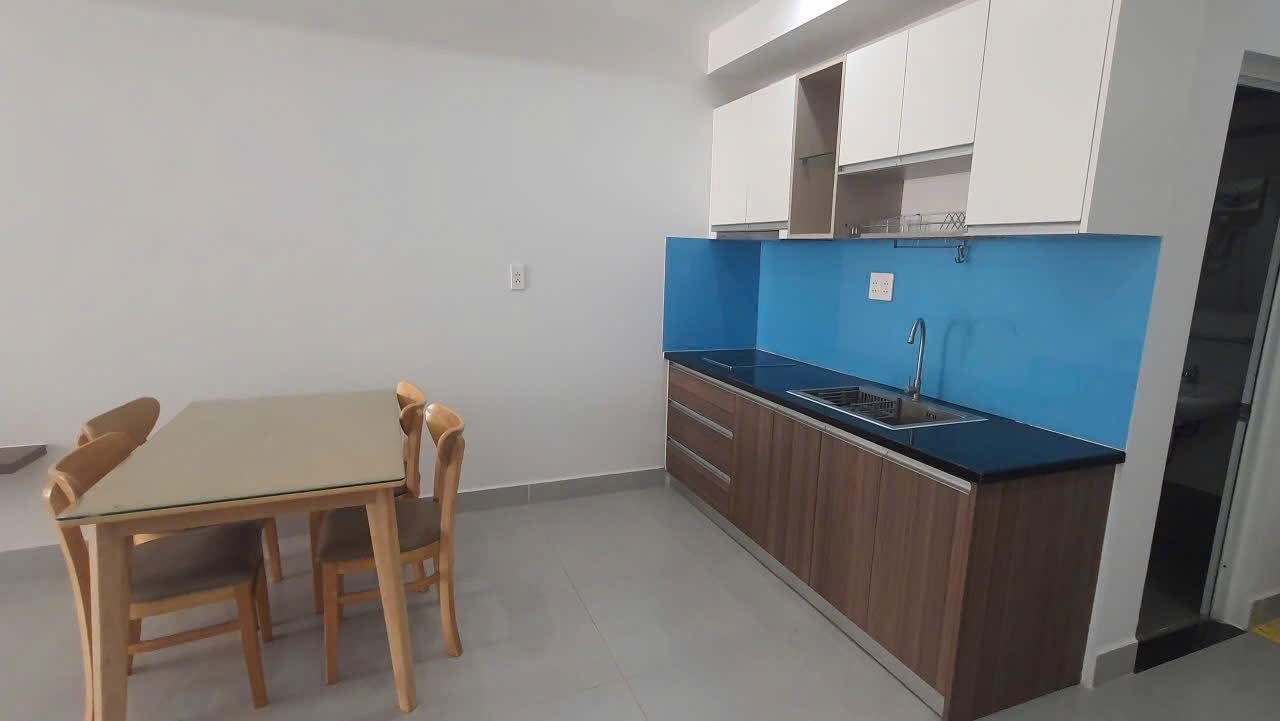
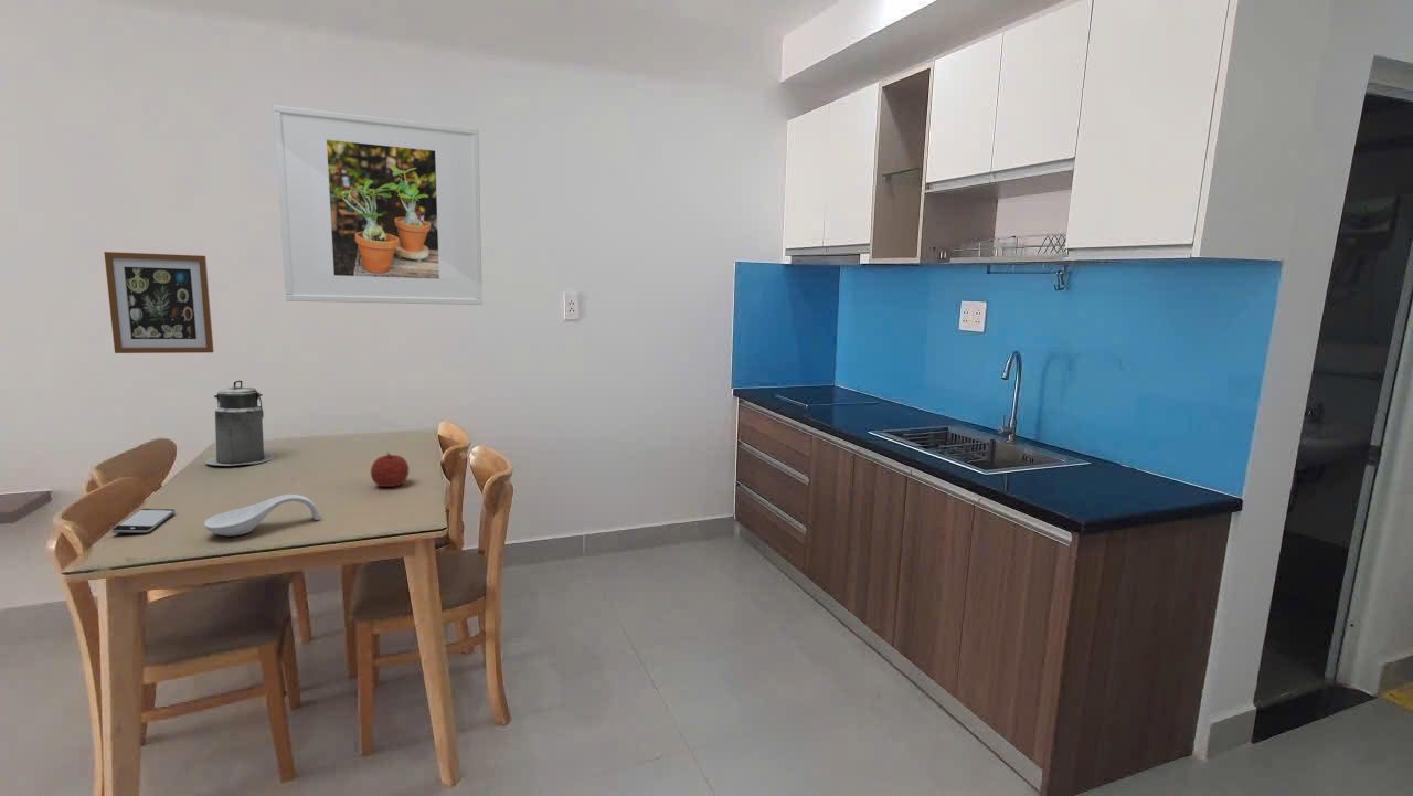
+ canister (237, 420)
+ fruit (389, 468)
+ smartphone (145, 520)
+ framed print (385, 212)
+ wall art (160, 304)
+ spoon rest (263, 513)
